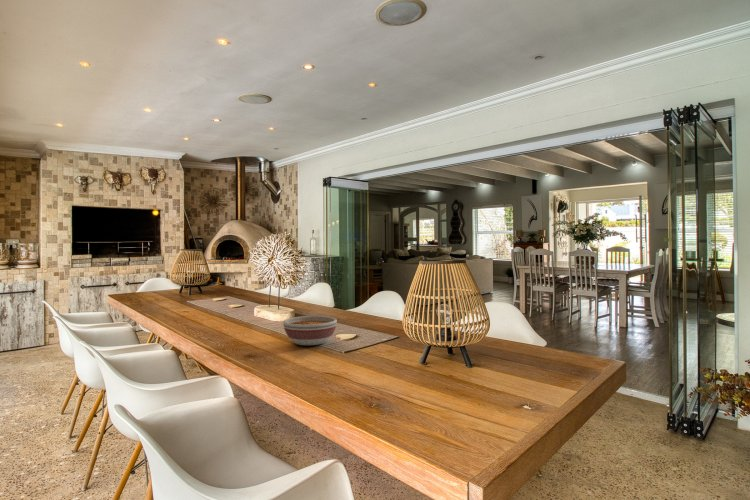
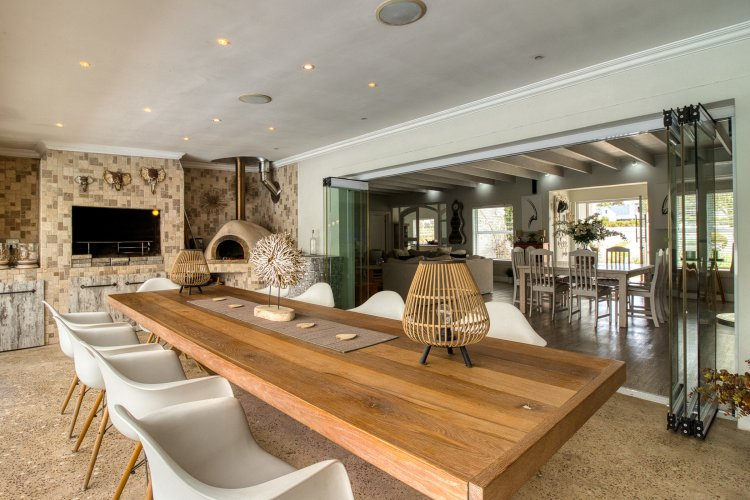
- bowl (310, 331)
